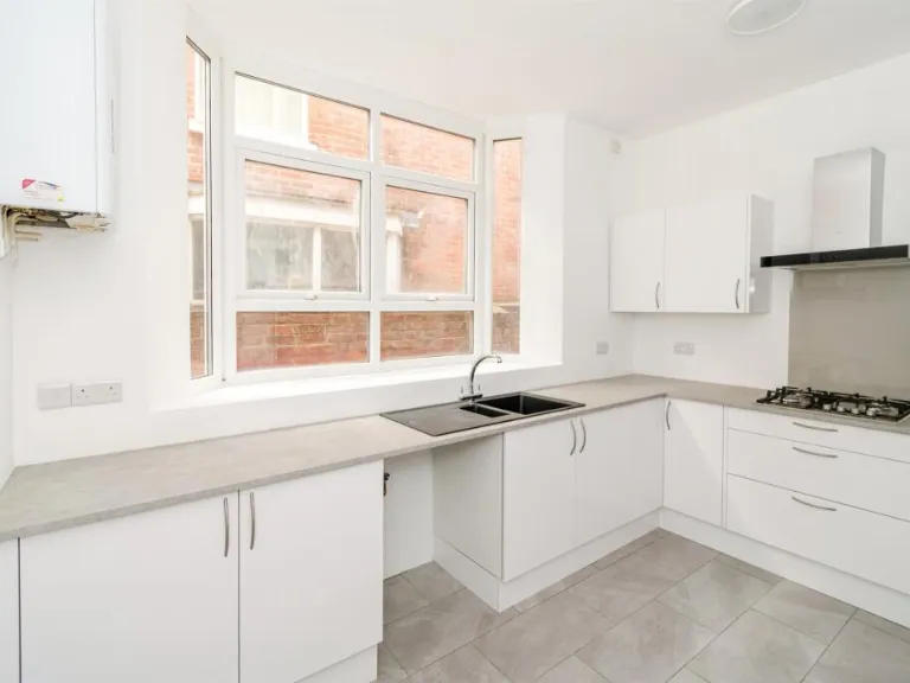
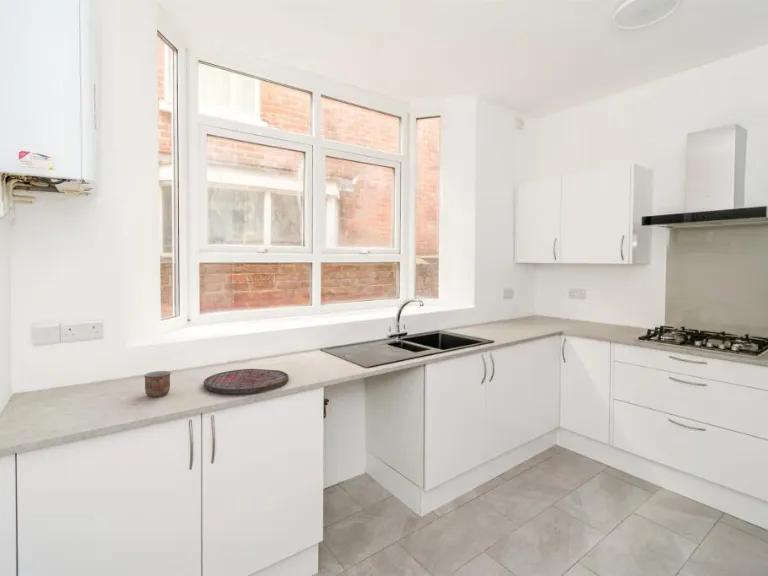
+ cutting board (247, 379)
+ mug (158, 384)
